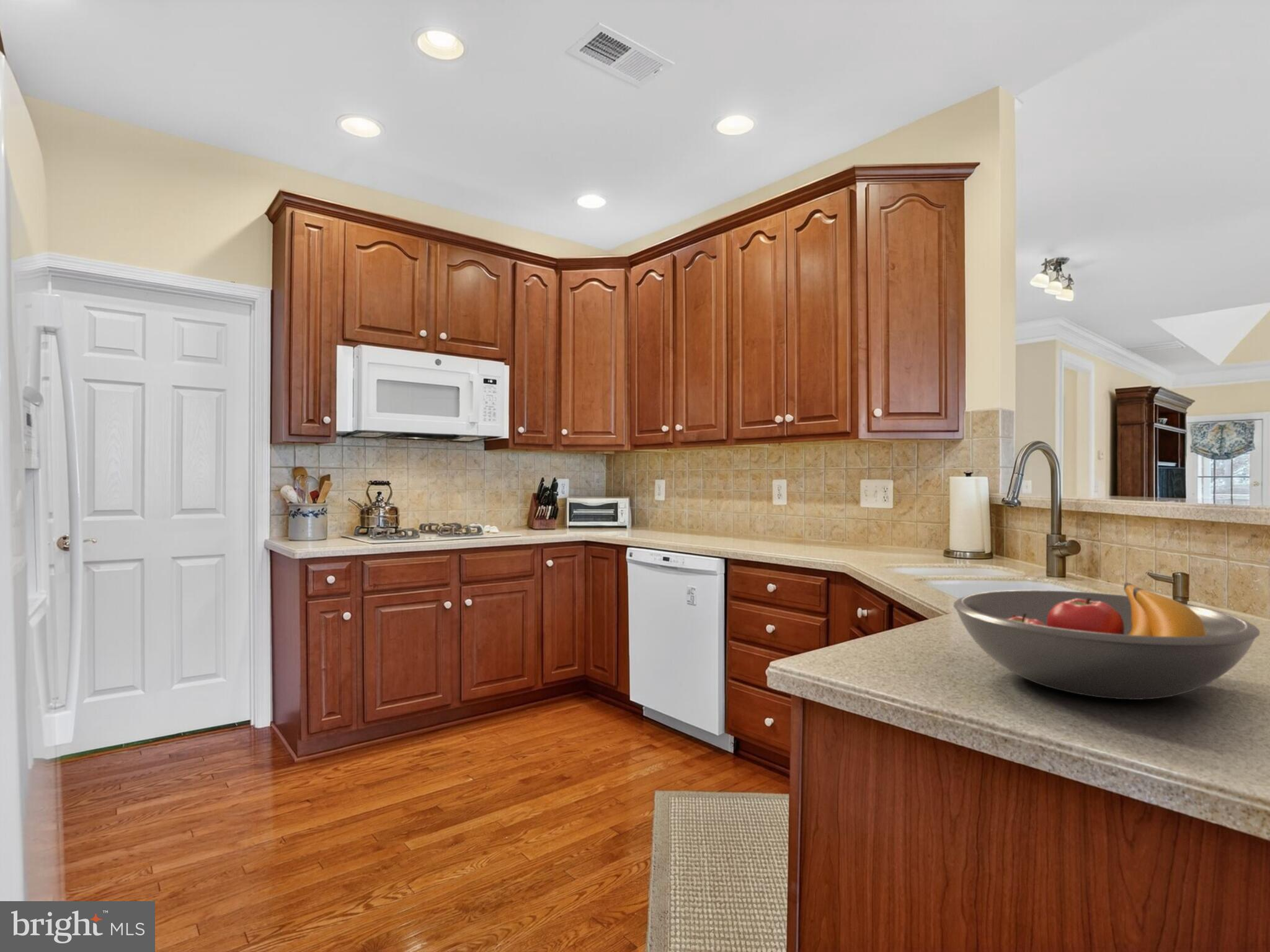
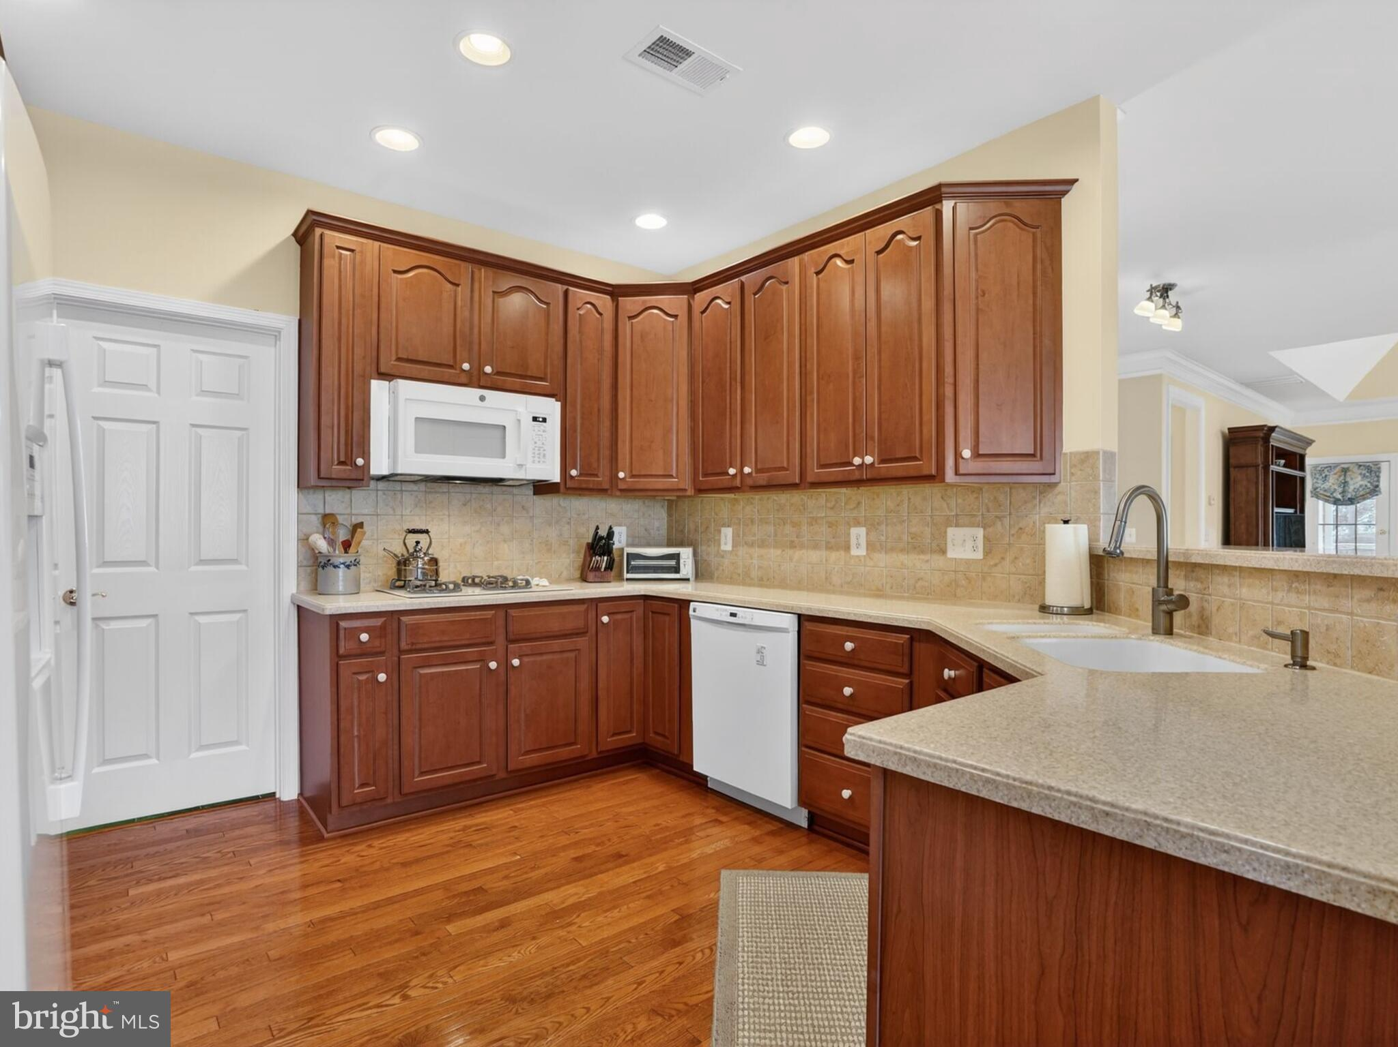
- fruit bowl (1091, 637)
